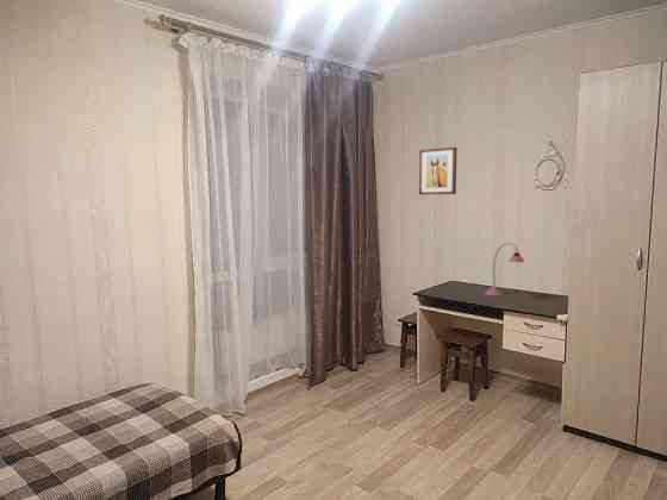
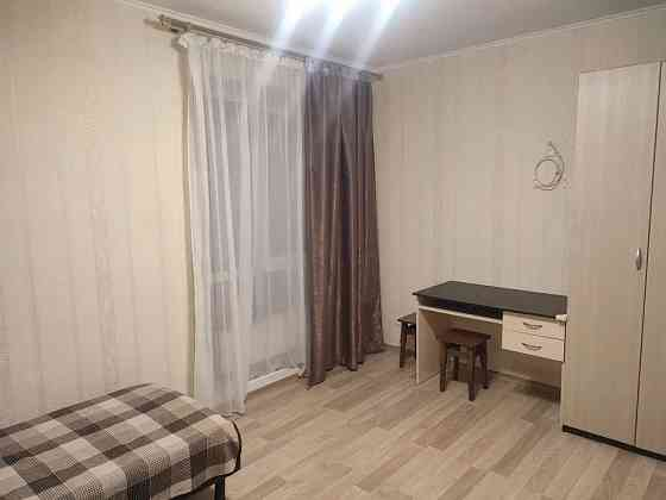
- wall art (437, 171)
- desk lamp (509, 261)
